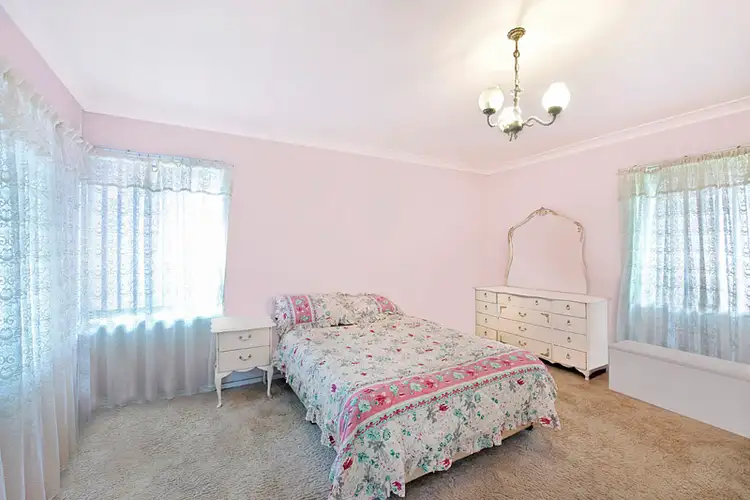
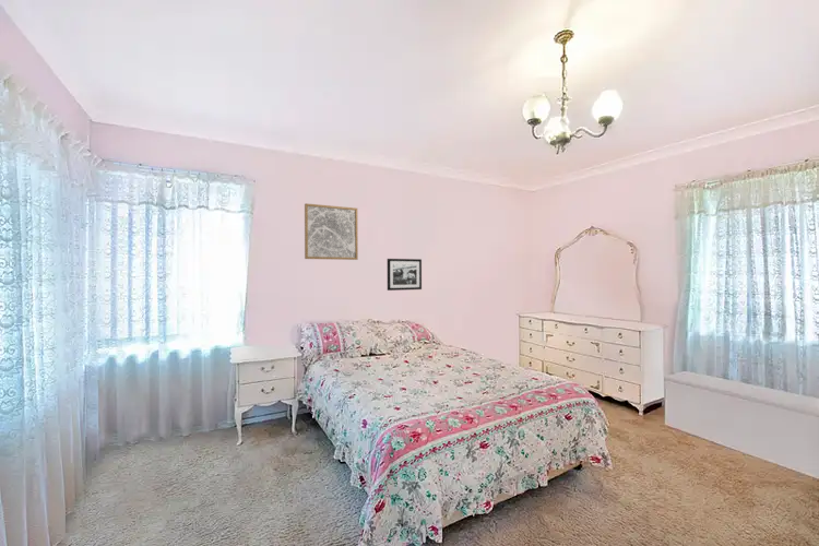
+ picture frame (404, 274)
+ wall art (332, 233)
